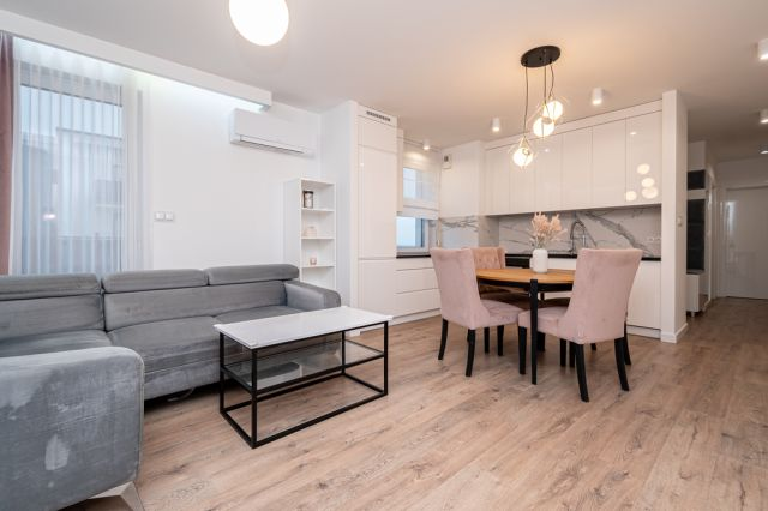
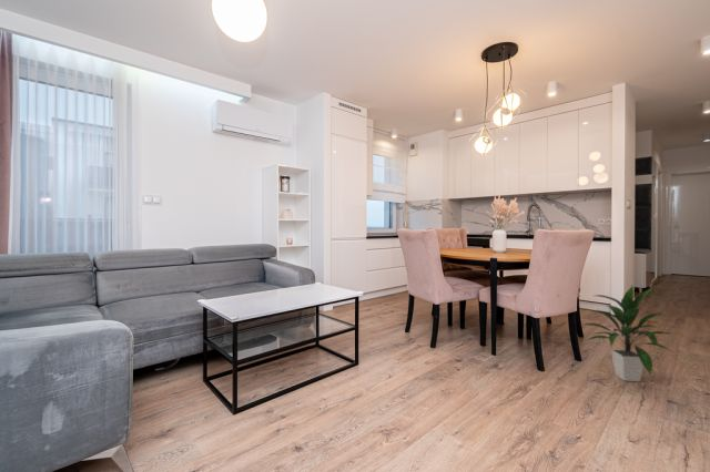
+ indoor plant (627, 332)
